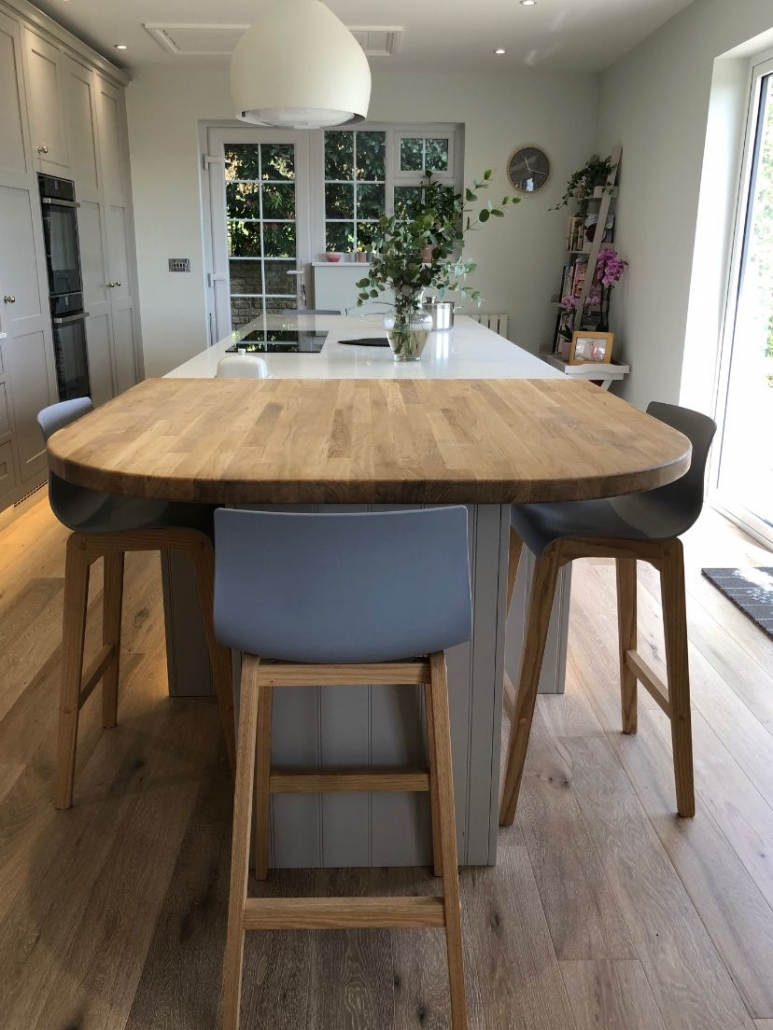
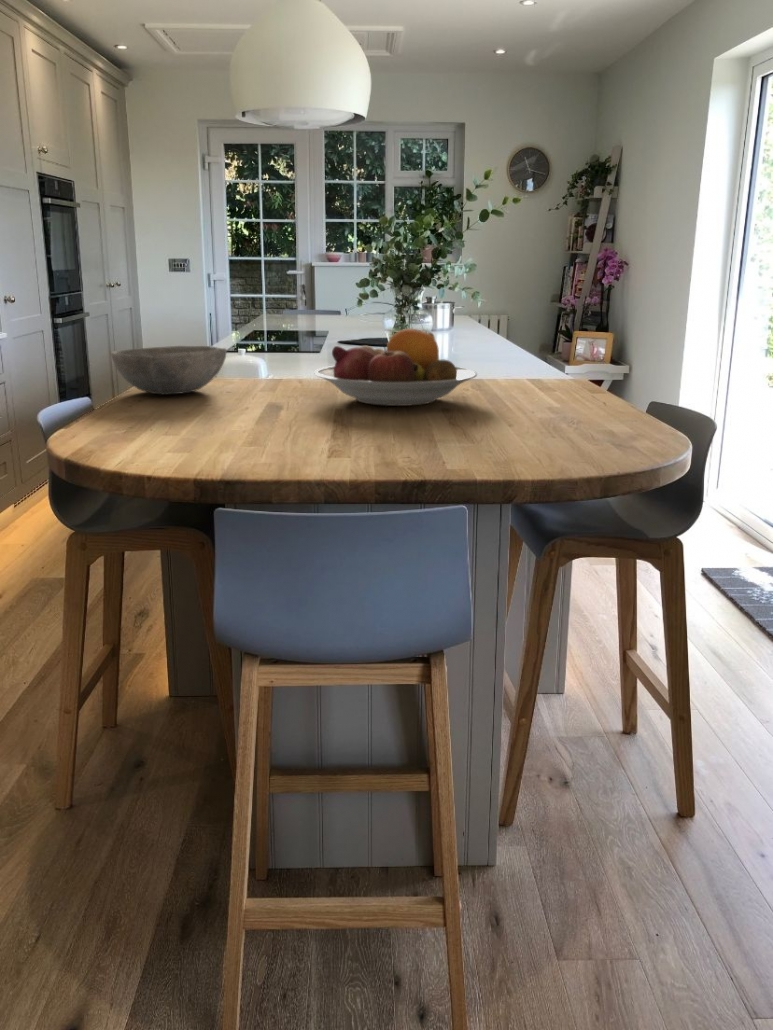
+ fruit bowl (395, 365)
+ bowl (171, 369)
